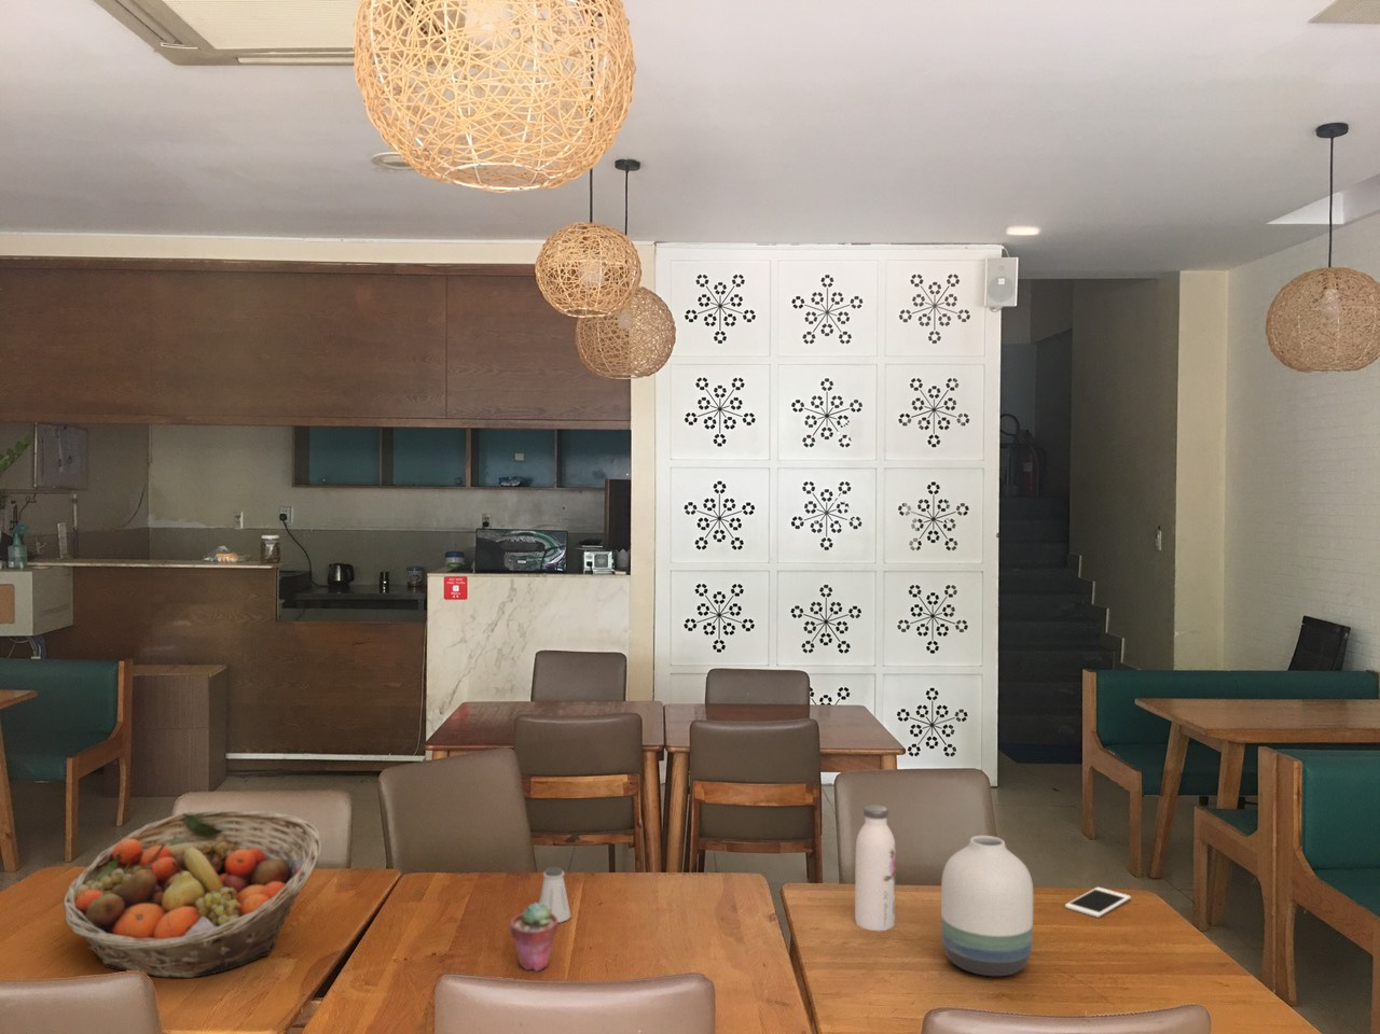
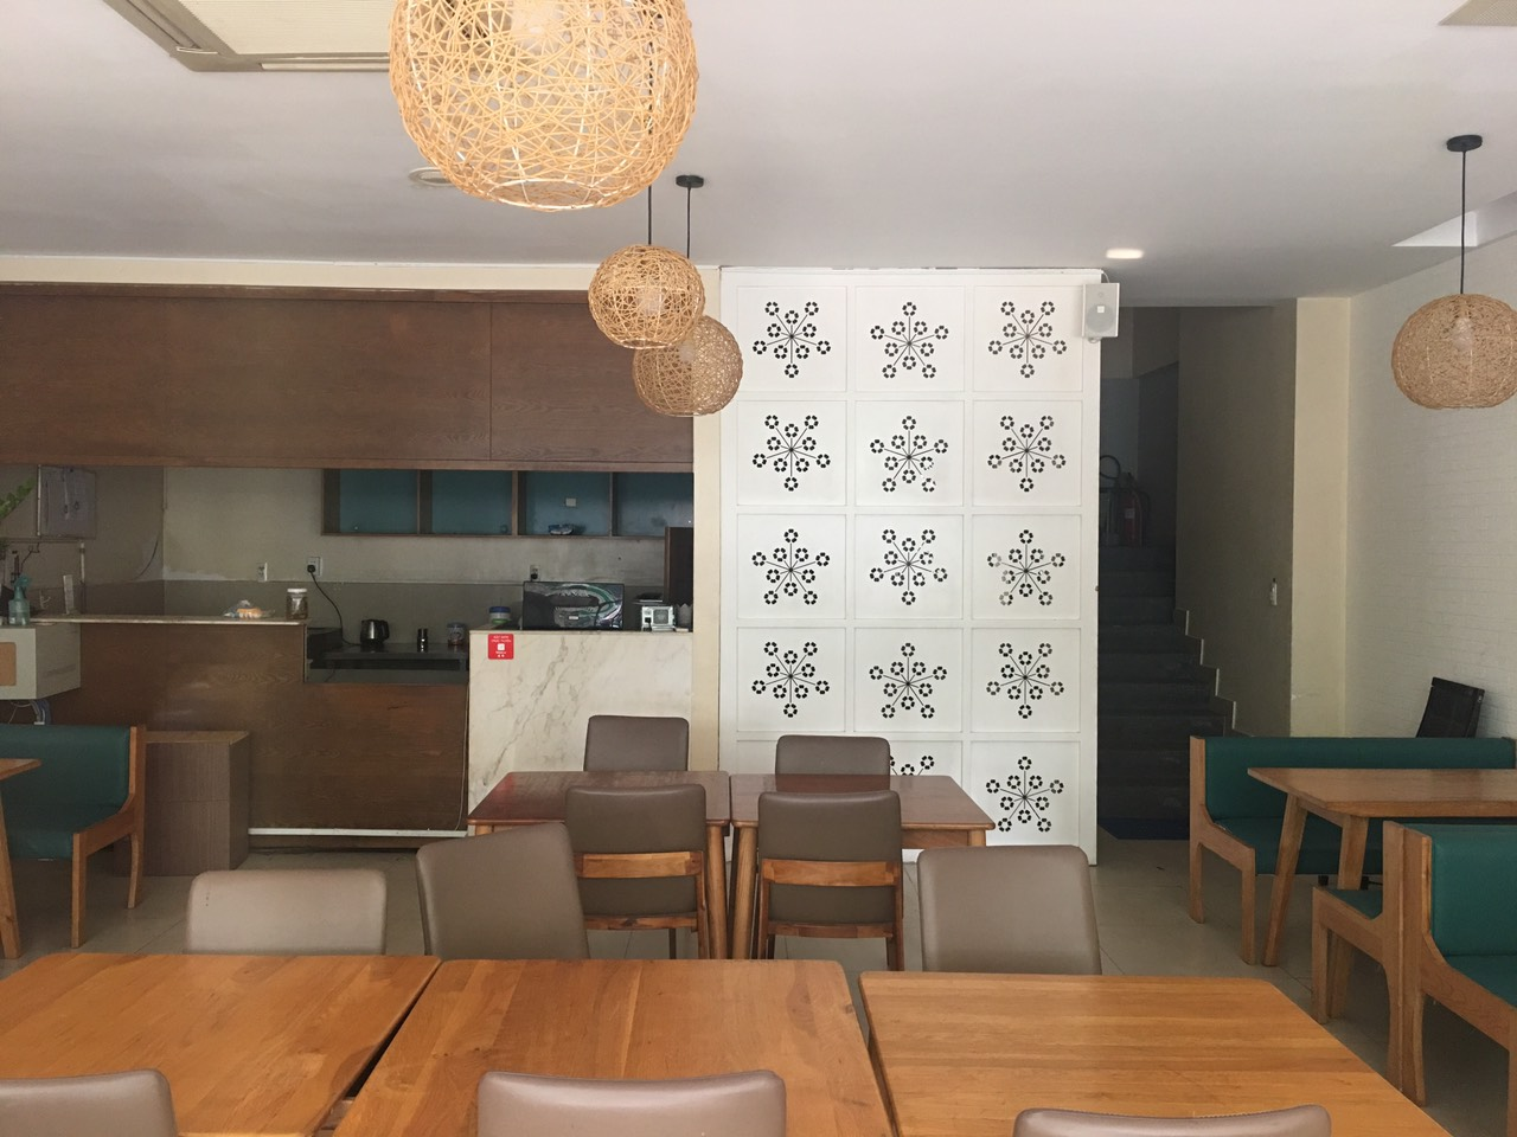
- cell phone (1097, 901)
- saltshaker (553, 893)
- vase (987, 903)
- water bottle (876, 866)
- fruit basket (197, 888)
- potted succulent (534, 933)
